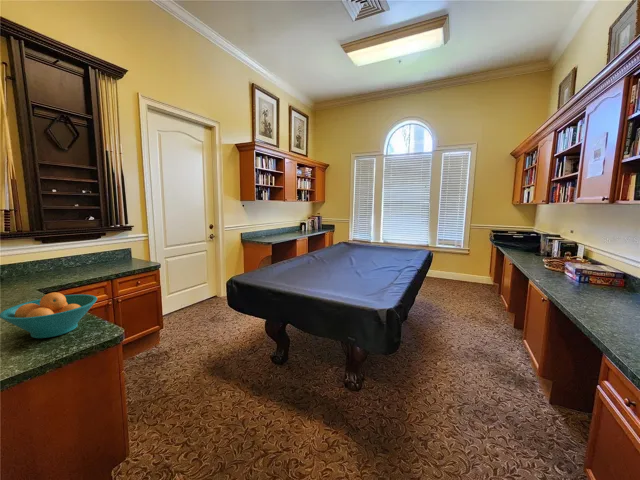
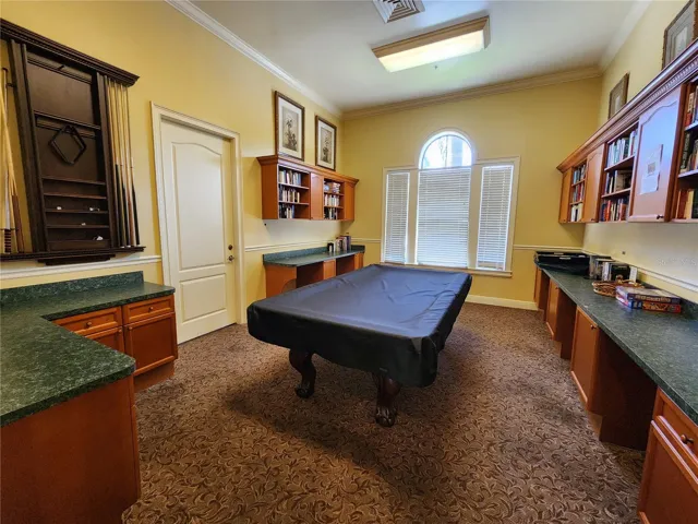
- fruit bowl (53, 312)
